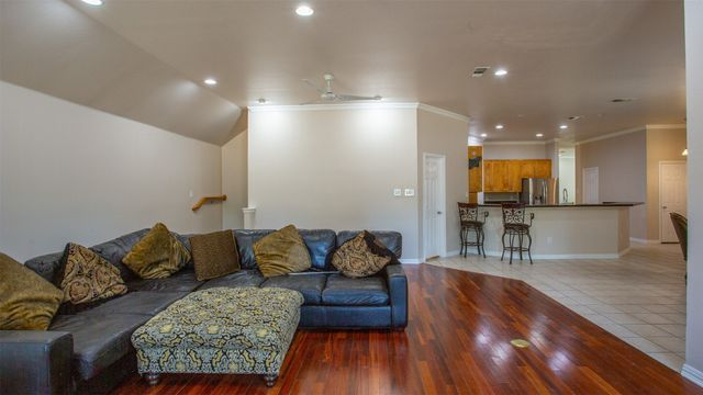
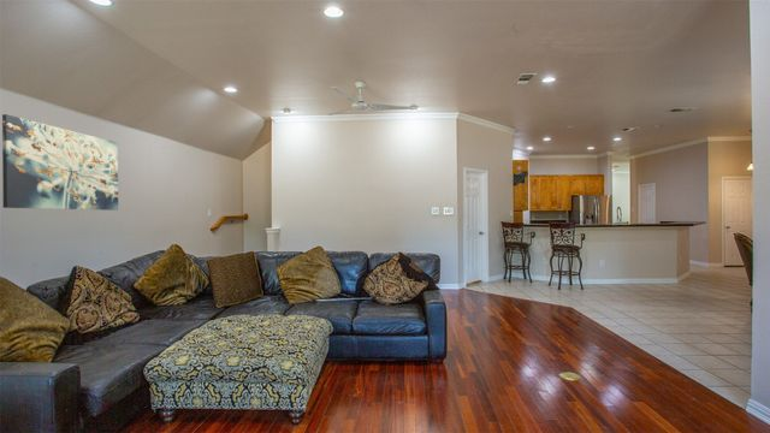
+ wall art (69, 170)
